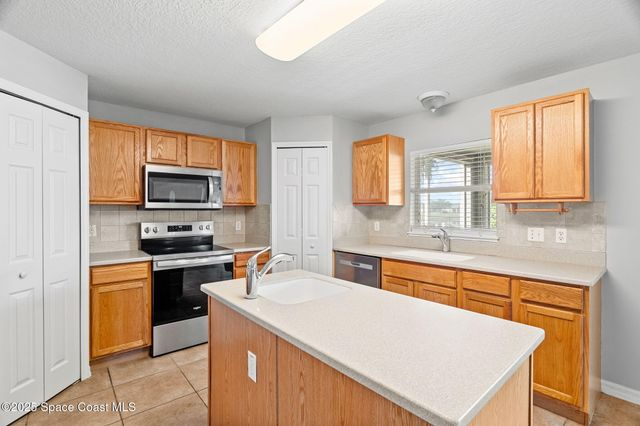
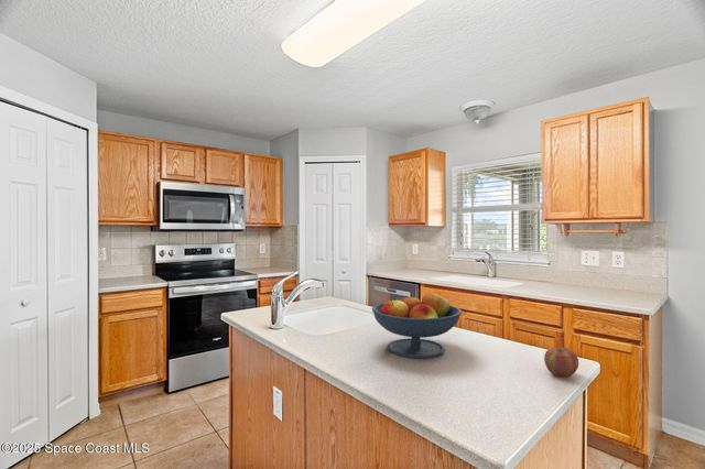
+ fruit bowl (415, 321)
+ apple (561, 361)
